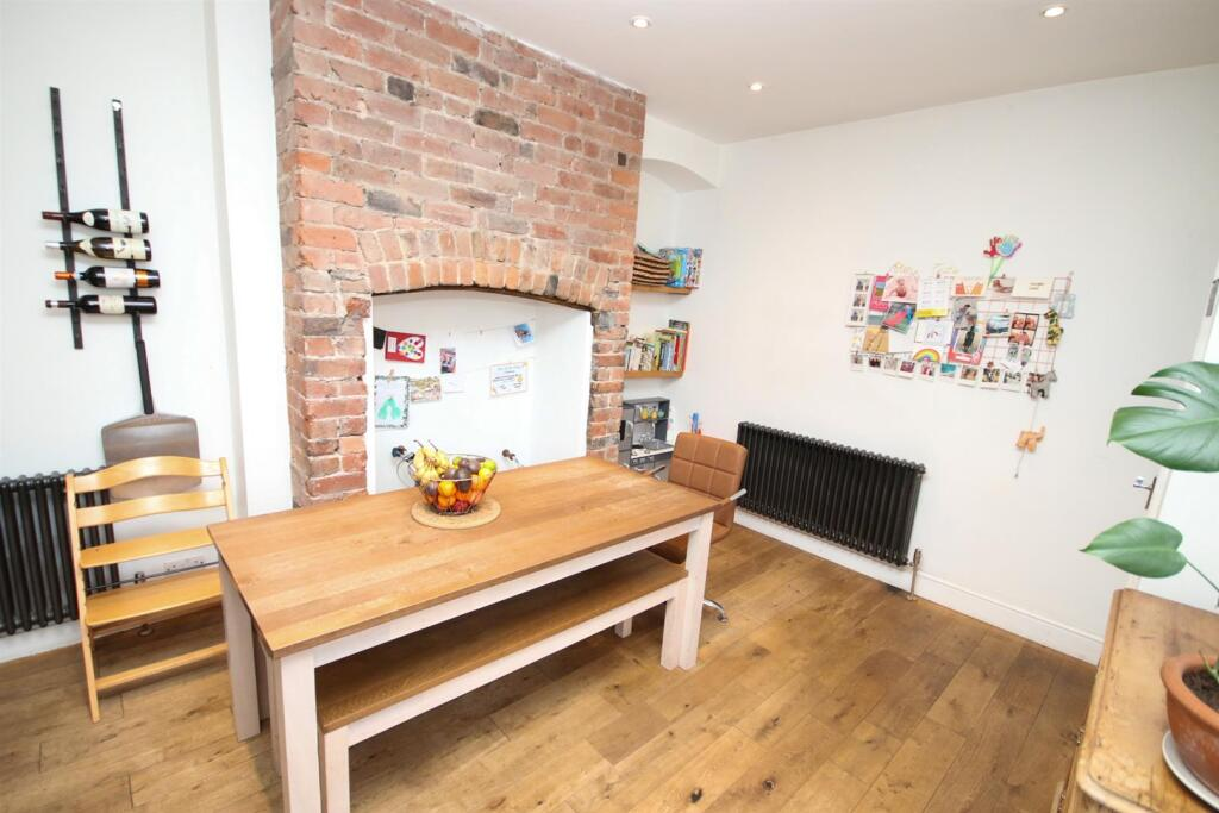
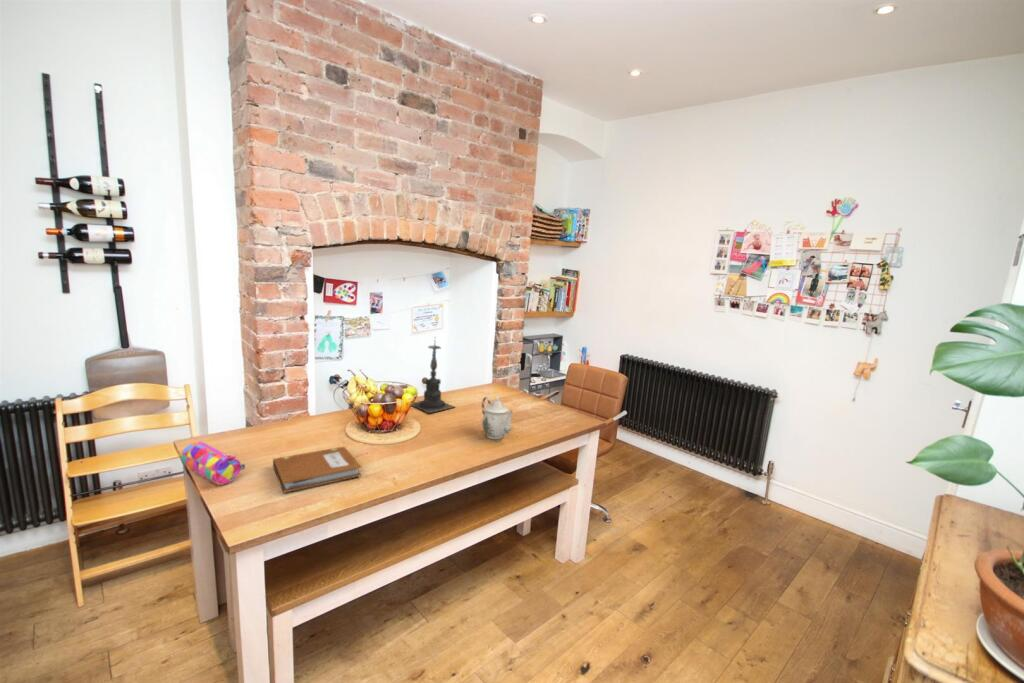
+ pencil case (211, 461)
+ candle holder (432, 371)
+ teapot (496, 416)
+ notebook (318, 466)
